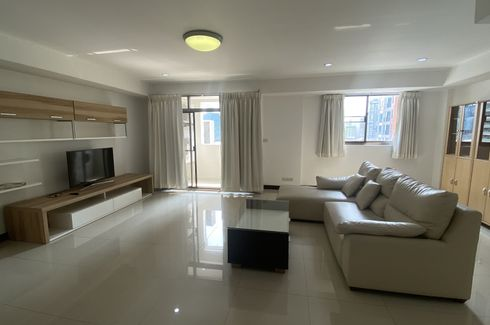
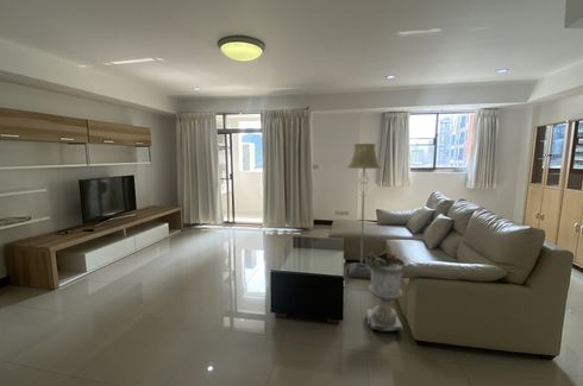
+ planter (384, 289)
+ floor lamp (363, 210)
